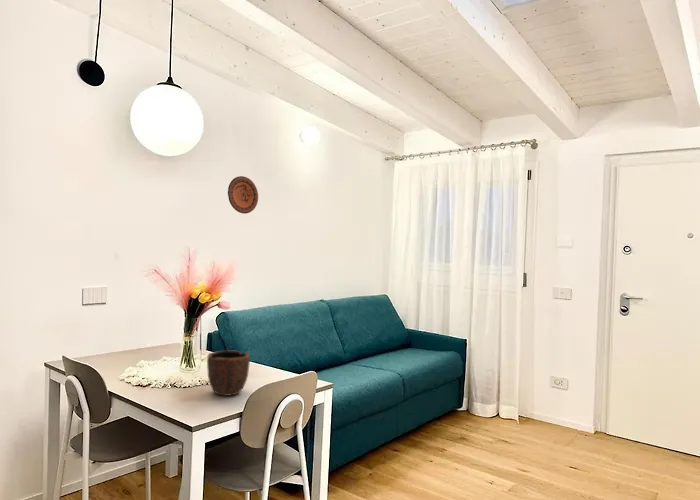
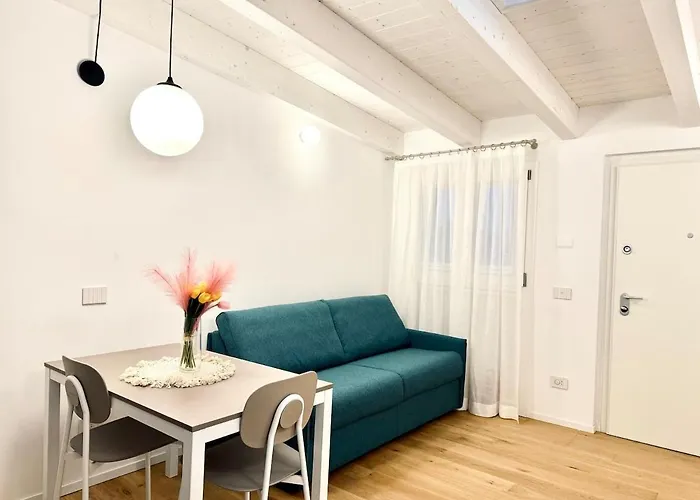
- decorative plate (242, 194)
- bowl (228, 373)
